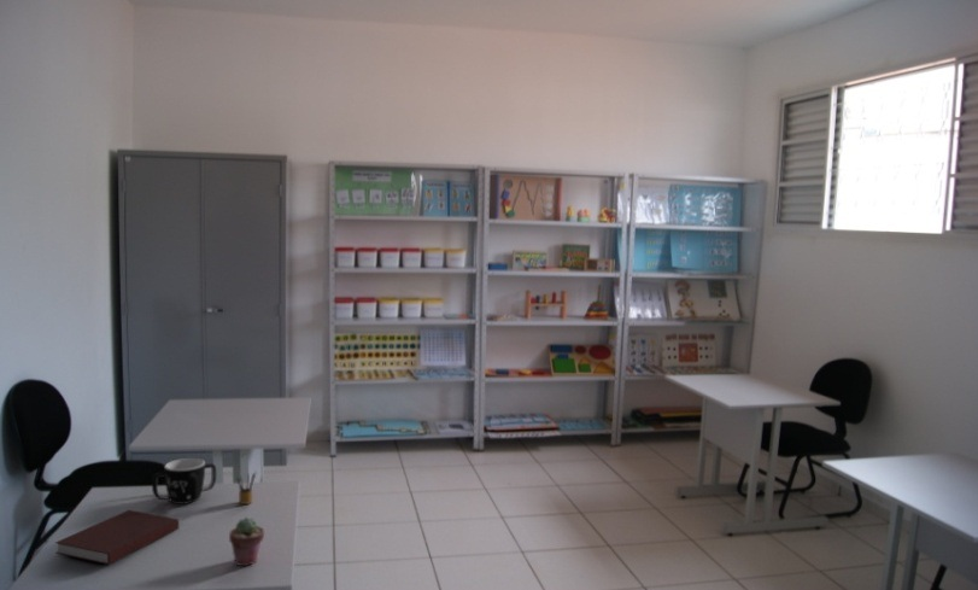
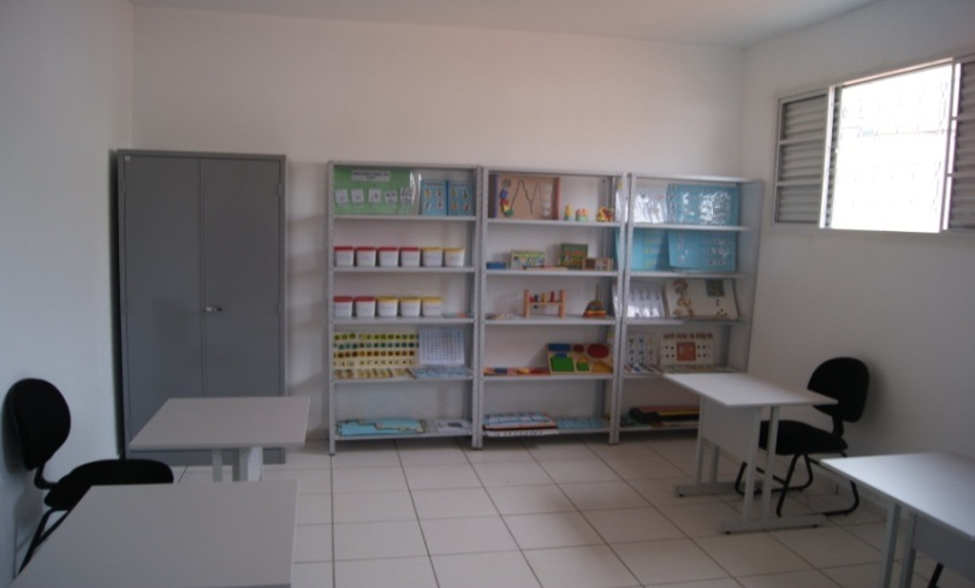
- potted succulent (246, 539)
- notebook (119, 534)
- pencil box (246, 487)
- mug (185, 481)
